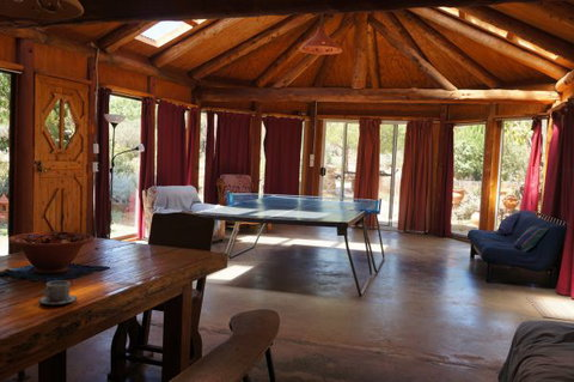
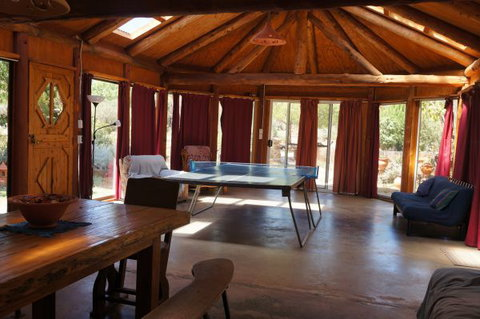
- cup (57, 292)
